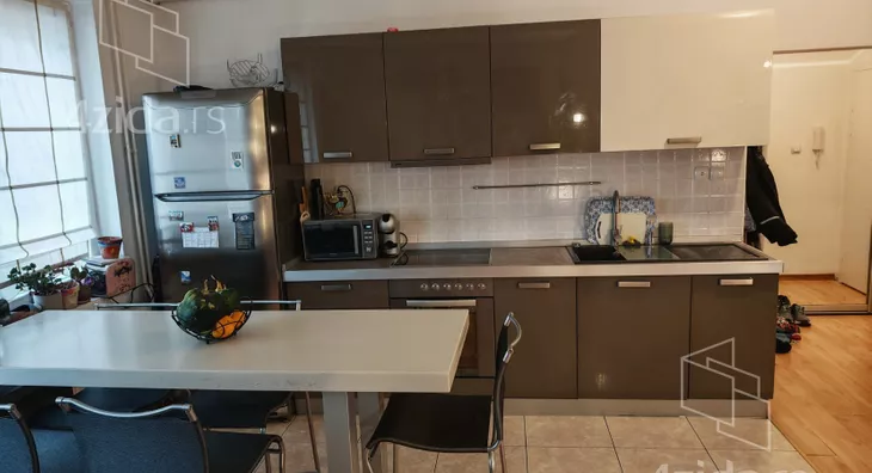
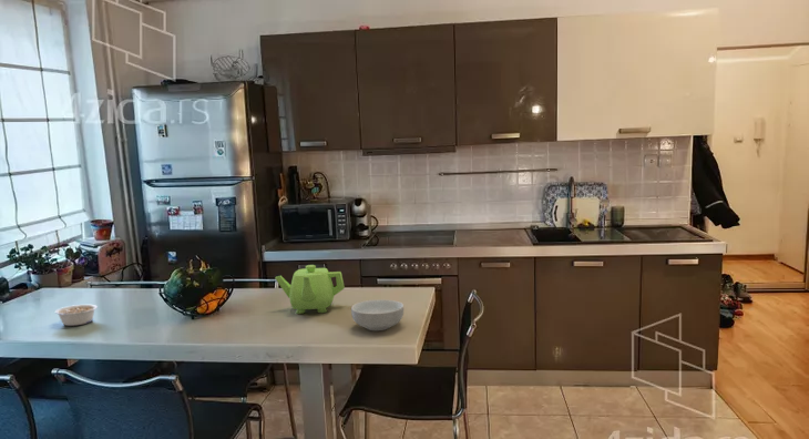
+ legume (78, 314)
+ teapot (309, 288)
+ cereal bowl (378, 316)
